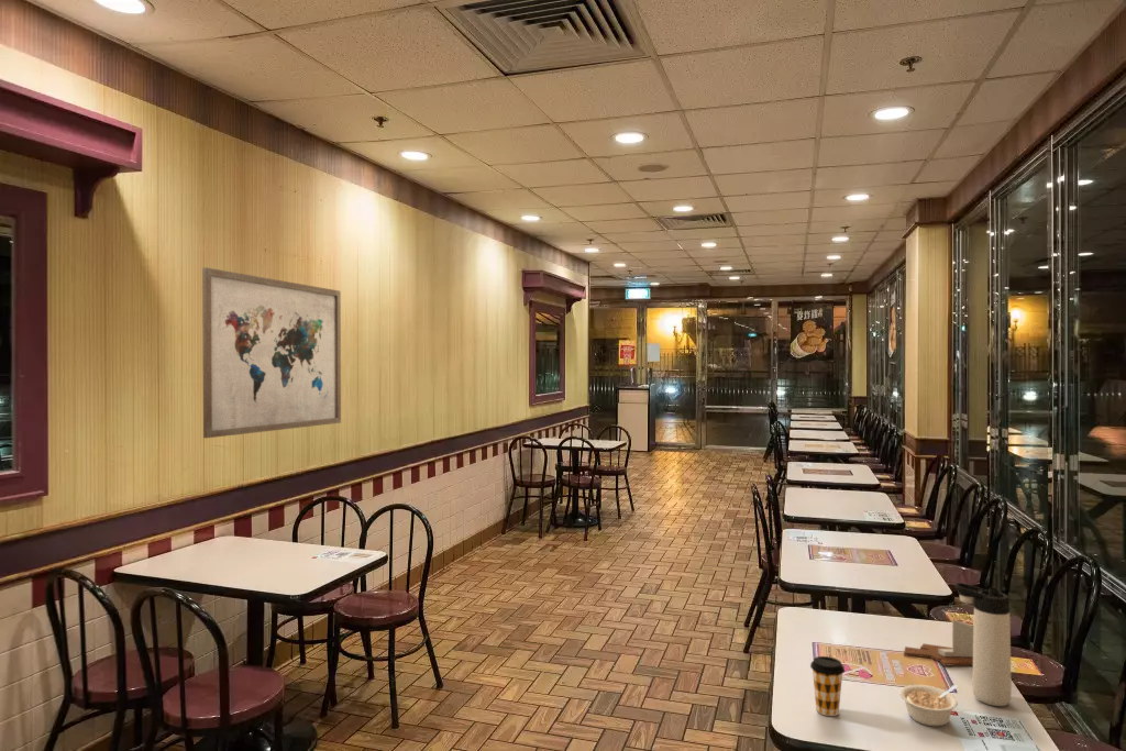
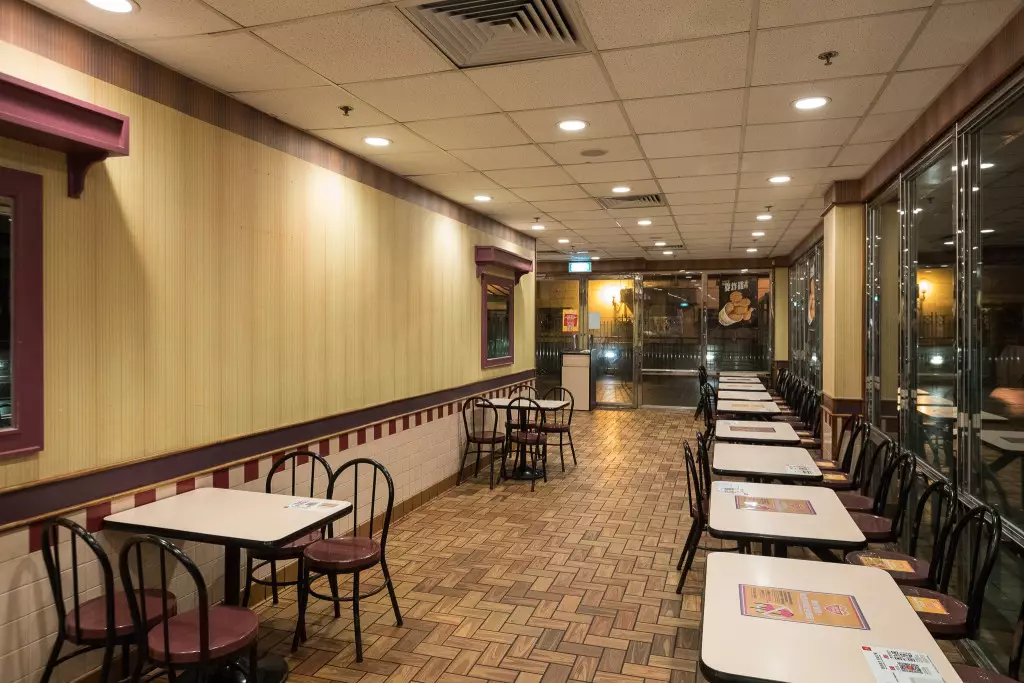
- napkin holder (953, 634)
- legume (928, 704)
- thermos bottle (982, 642)
- coffee cup (827, 686)
- wall art (280, 355)
